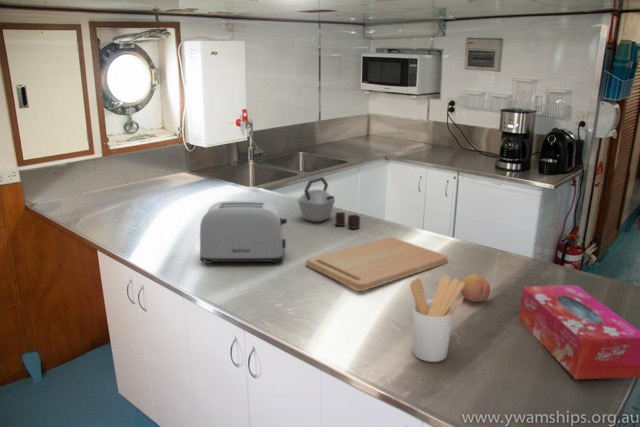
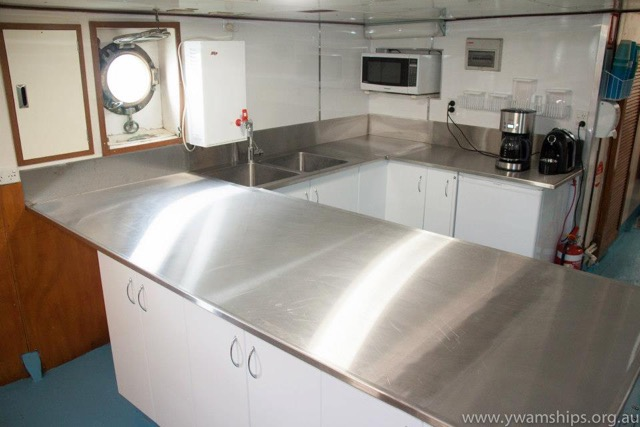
- tissue box (576, 327)
- utensil holder (437, 316)
- toaster (244, 231)
- fruit (475, 287)
- kettle (330, 202)
- cutting board (377, 260)
